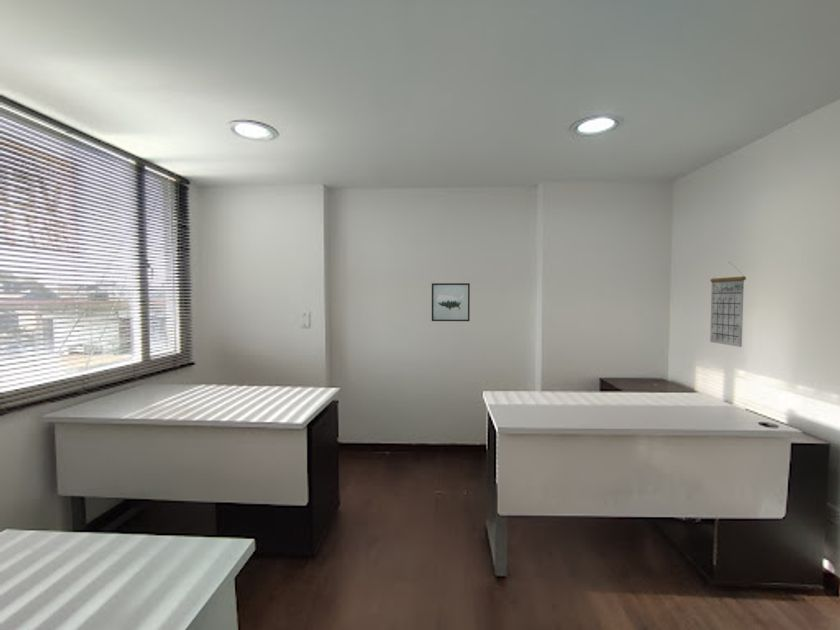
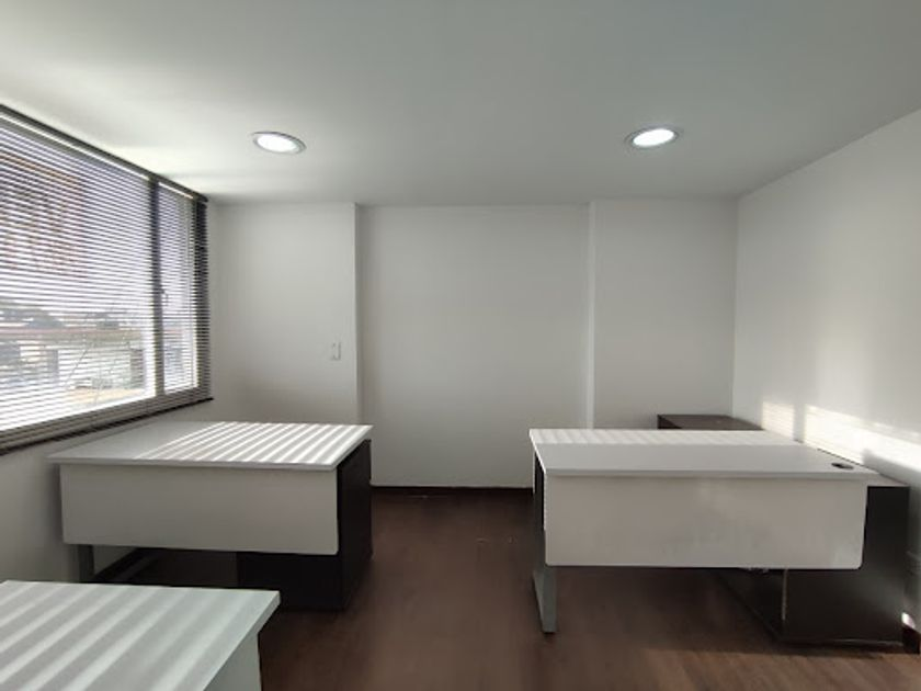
- wall art (450, 302)
- calendar (726, 303)
